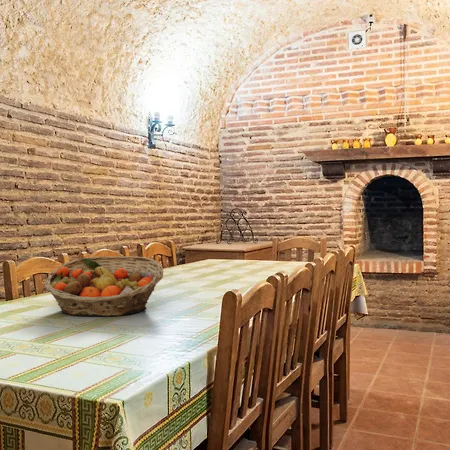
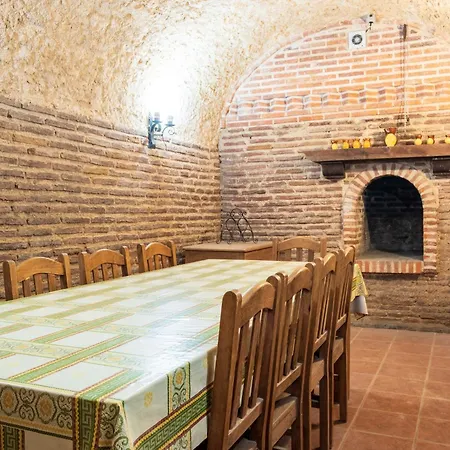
- fruit basket (105, 284)
